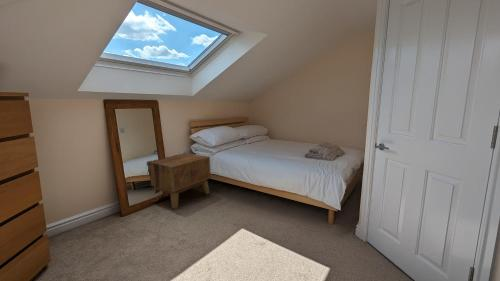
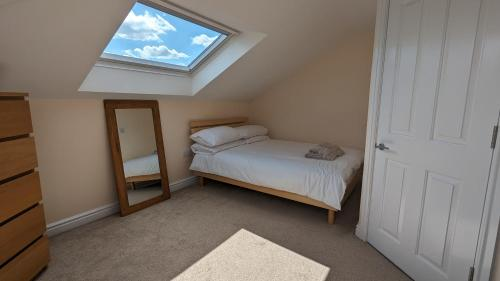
- side table (181, 178)
